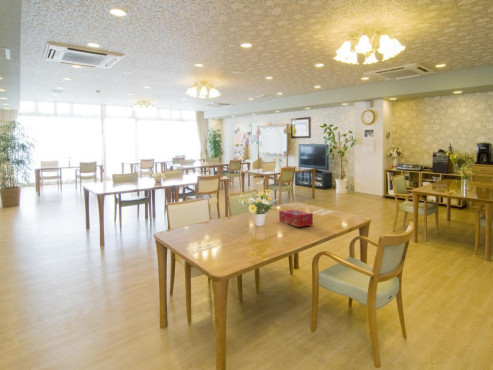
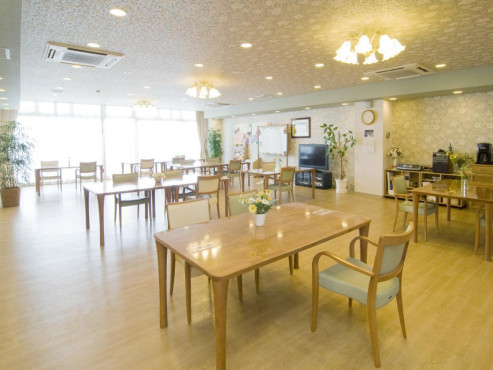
- tissue box (295, 217)
